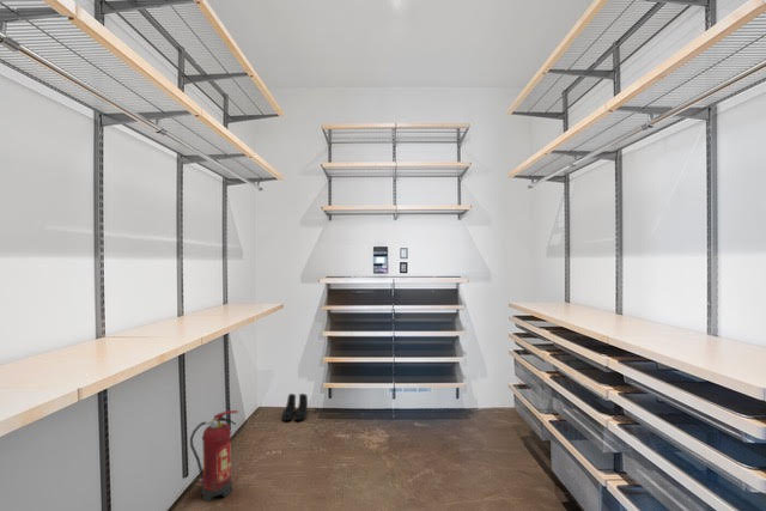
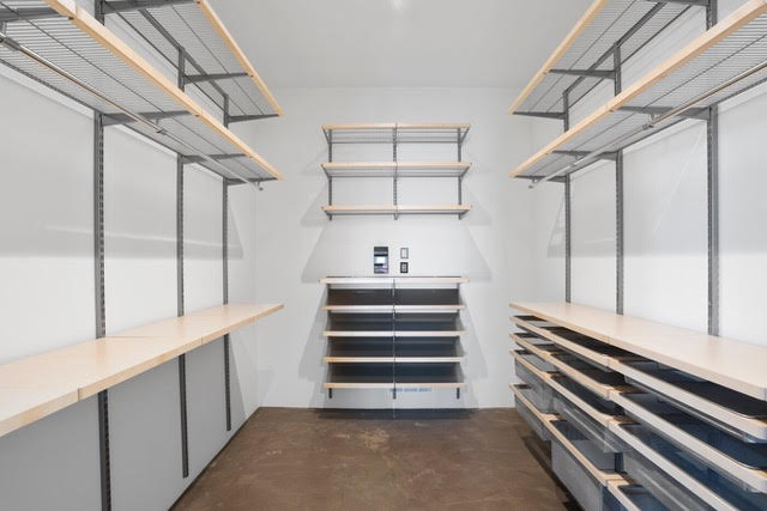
- fire extinguisher (214, 451)
- boots (294, 404)
